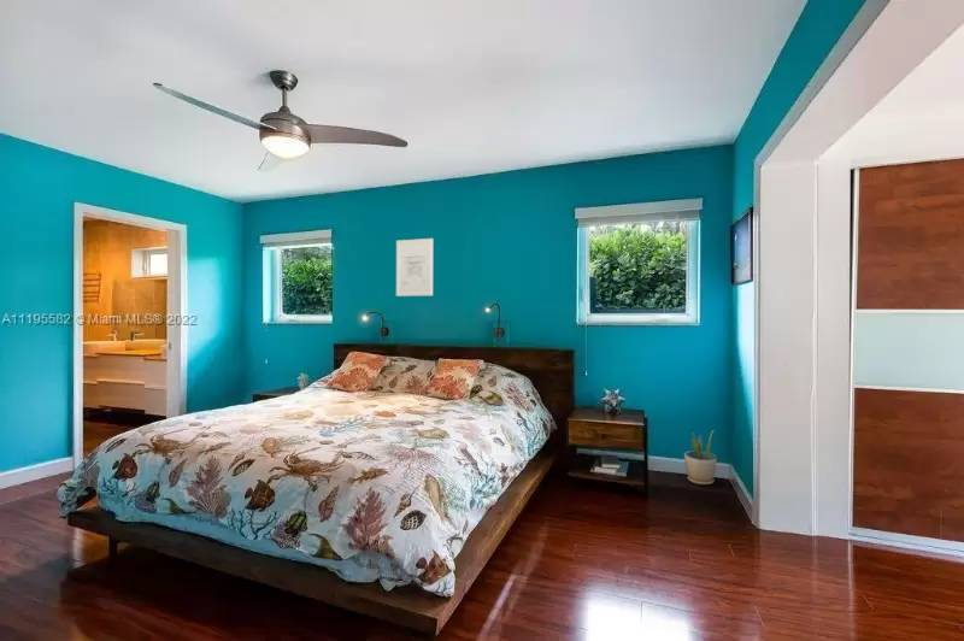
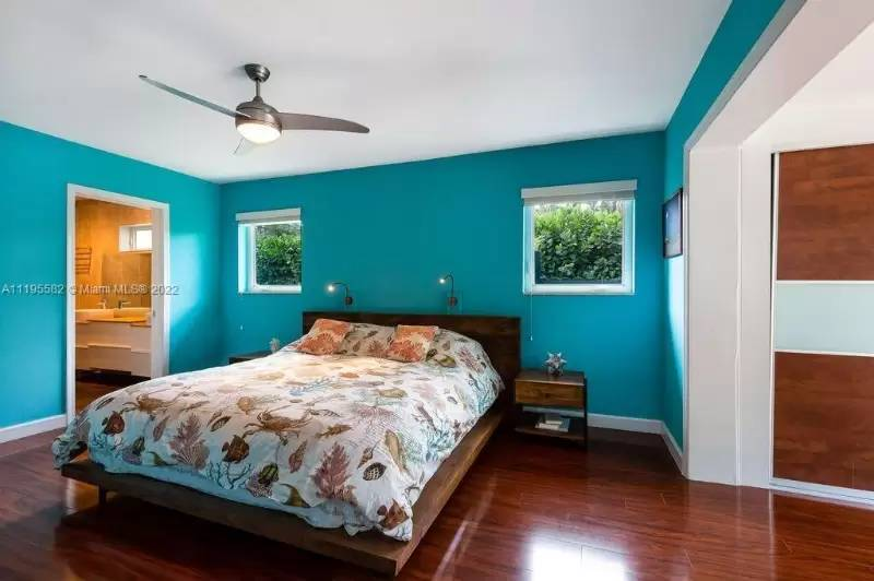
- wall art (413, 267)
- potted plant (700, 454)
